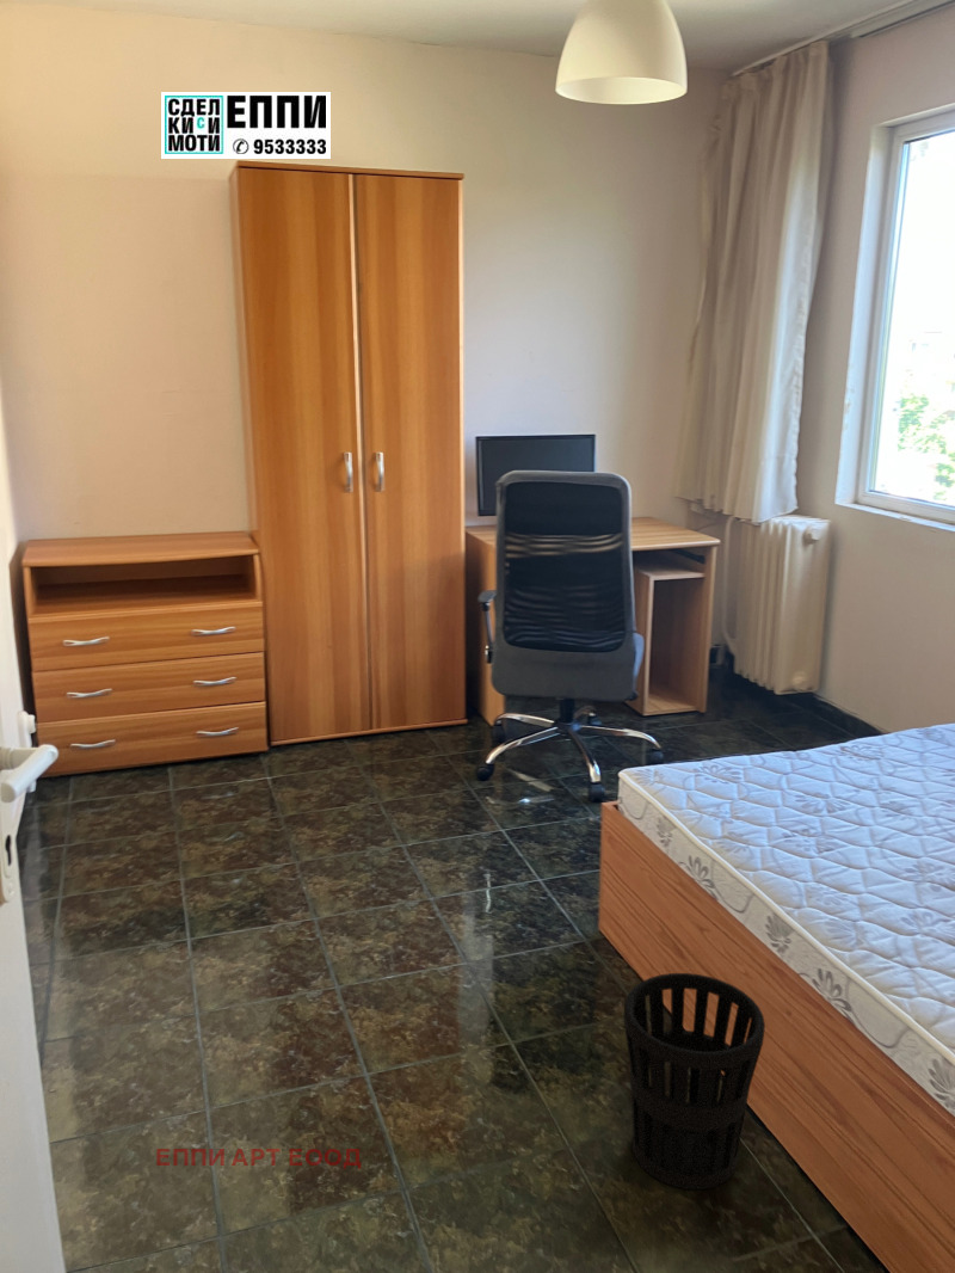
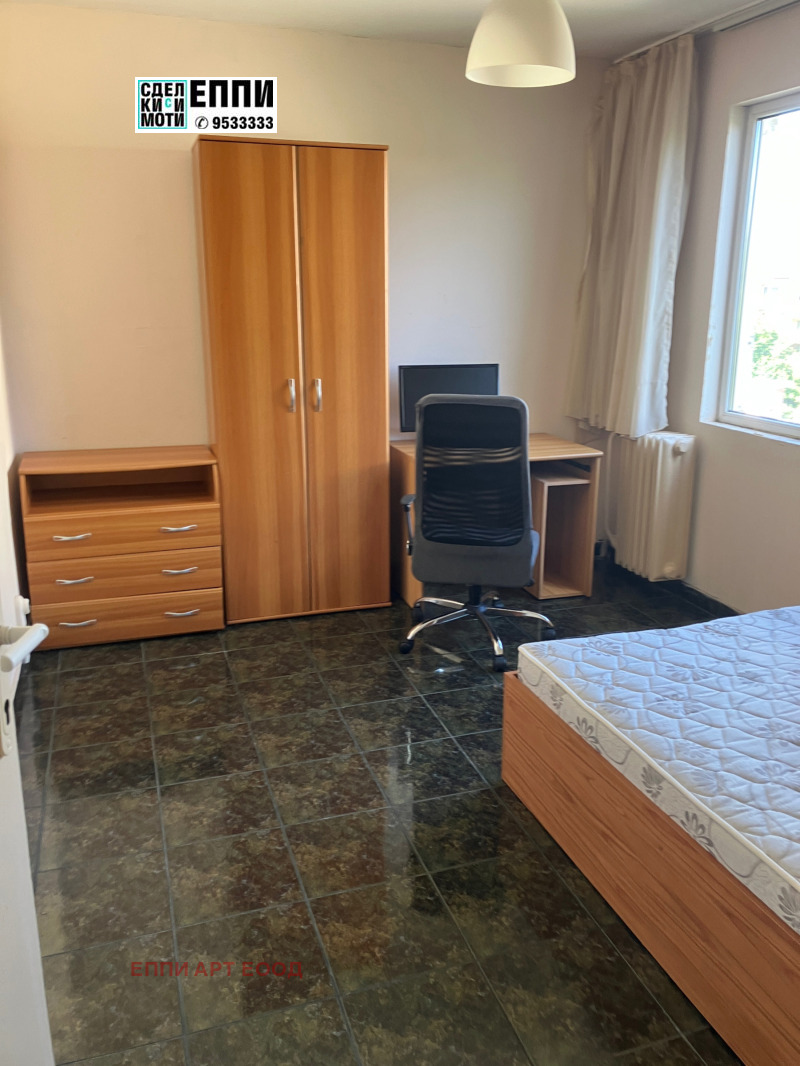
- wastebasket (690, 1081)
